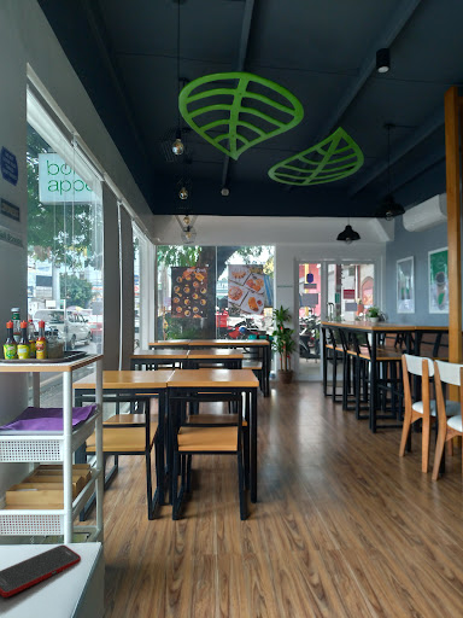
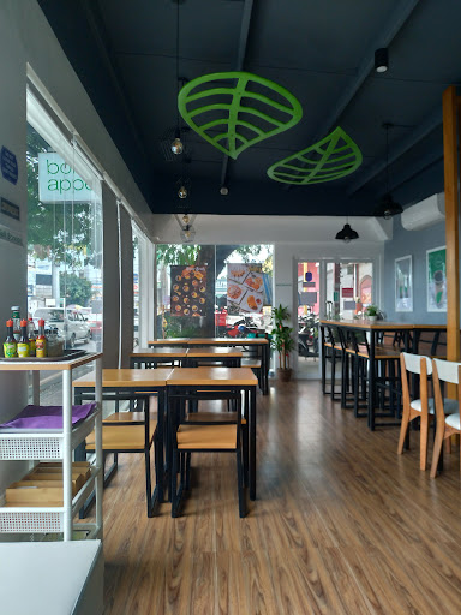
- cell phone (36, 569)
